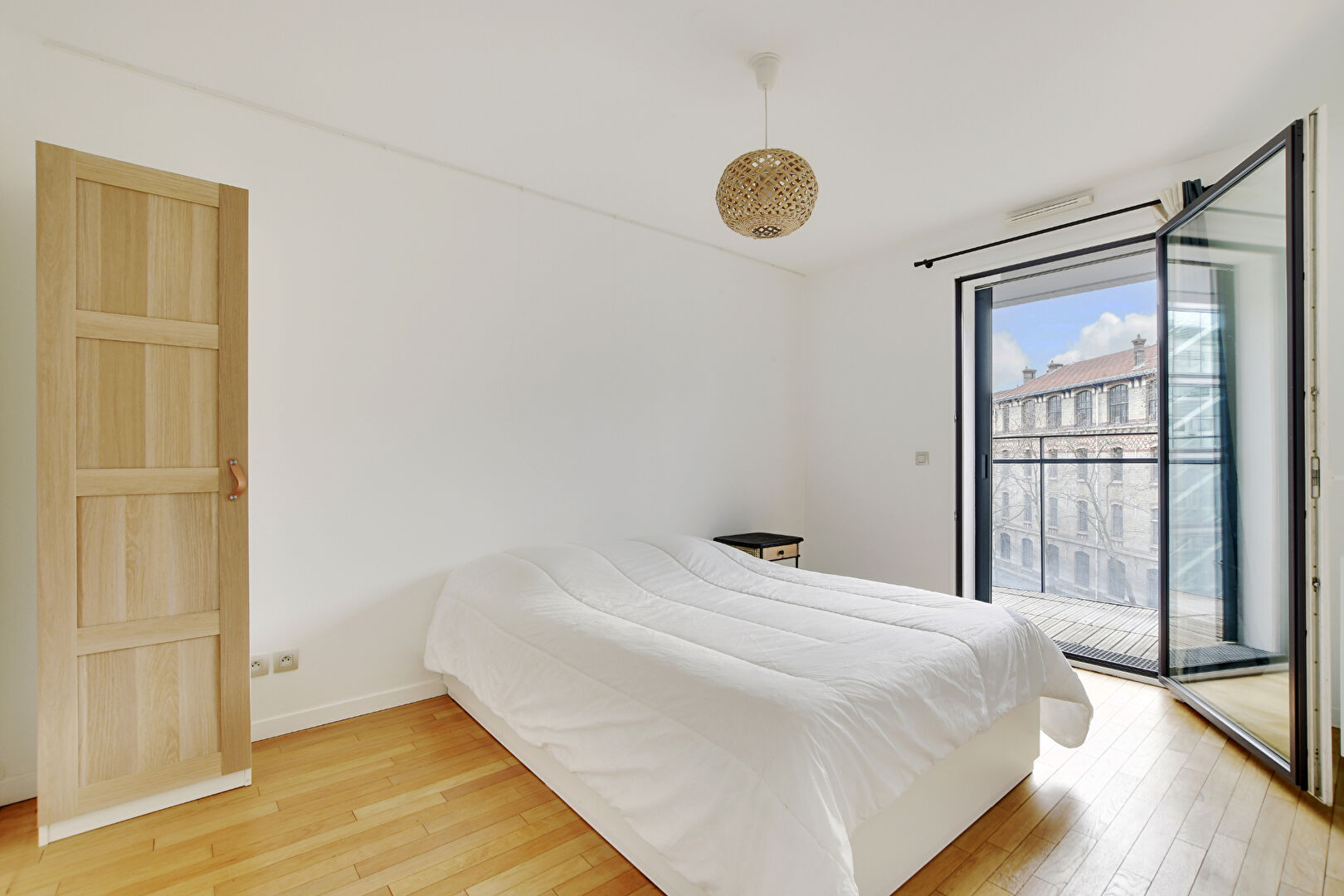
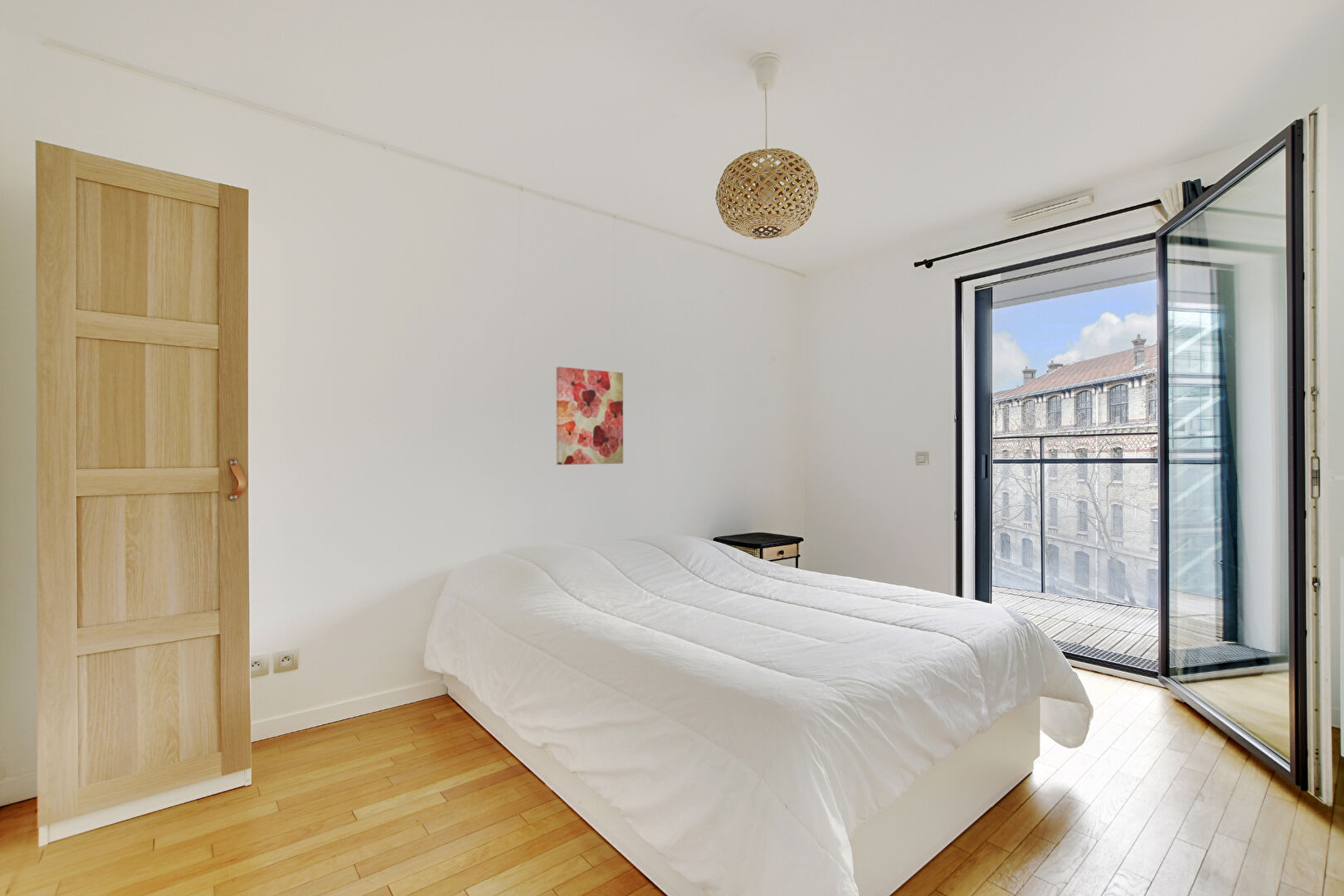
+ wall art (591, 416)
